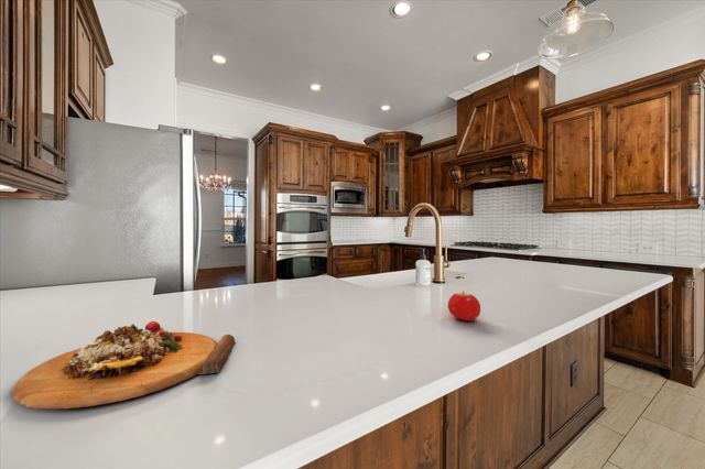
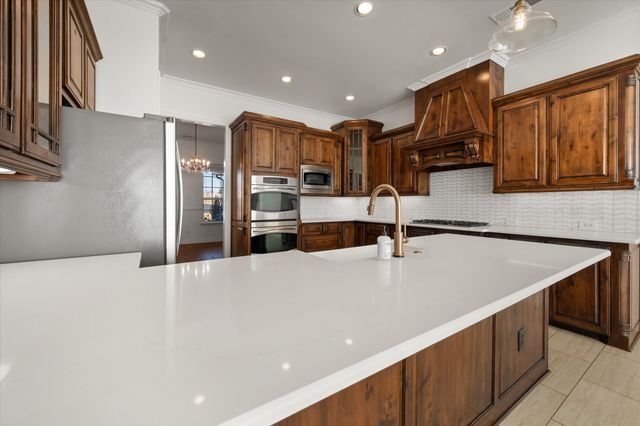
- fruit (464, 304)
- cutting board (140, 345)
